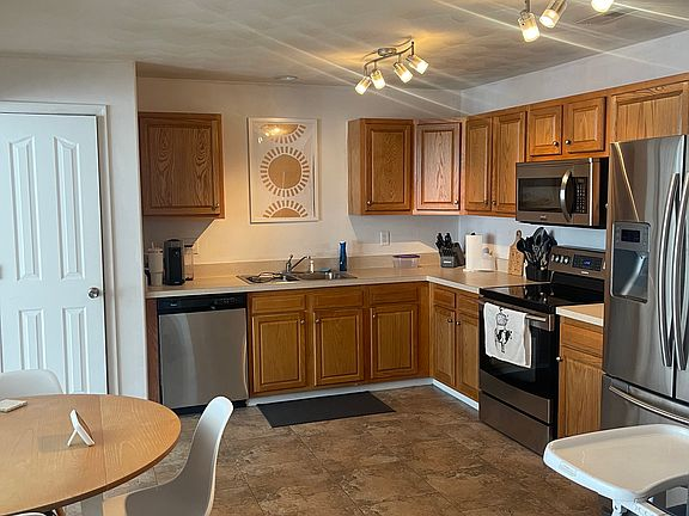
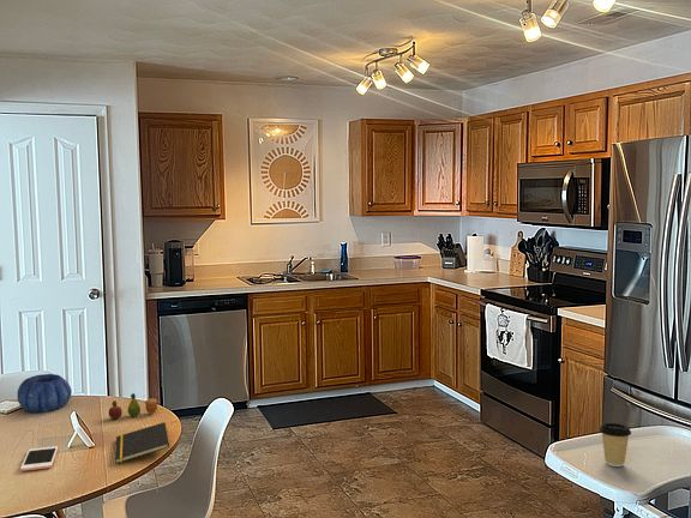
+ decorative bowl (43, 392)
+ notepad (142, 441)
+ coffee cup (614, 444)
+ cell phone (40, 458)
+ fruit (133, 404)
